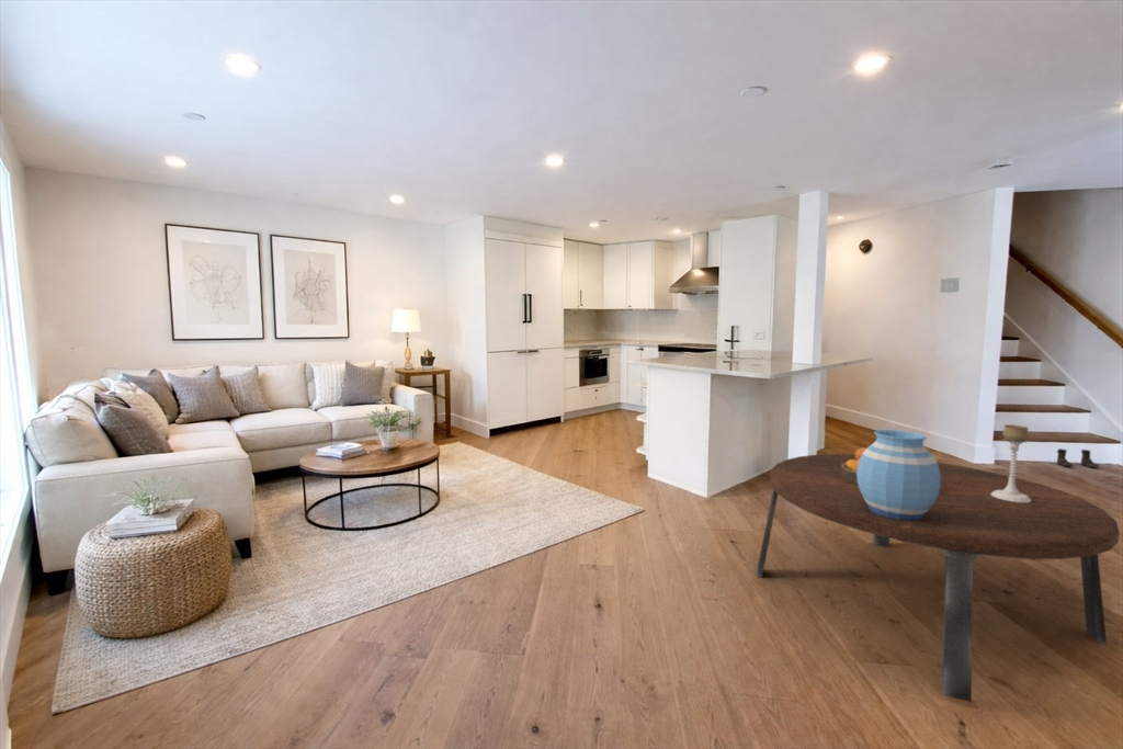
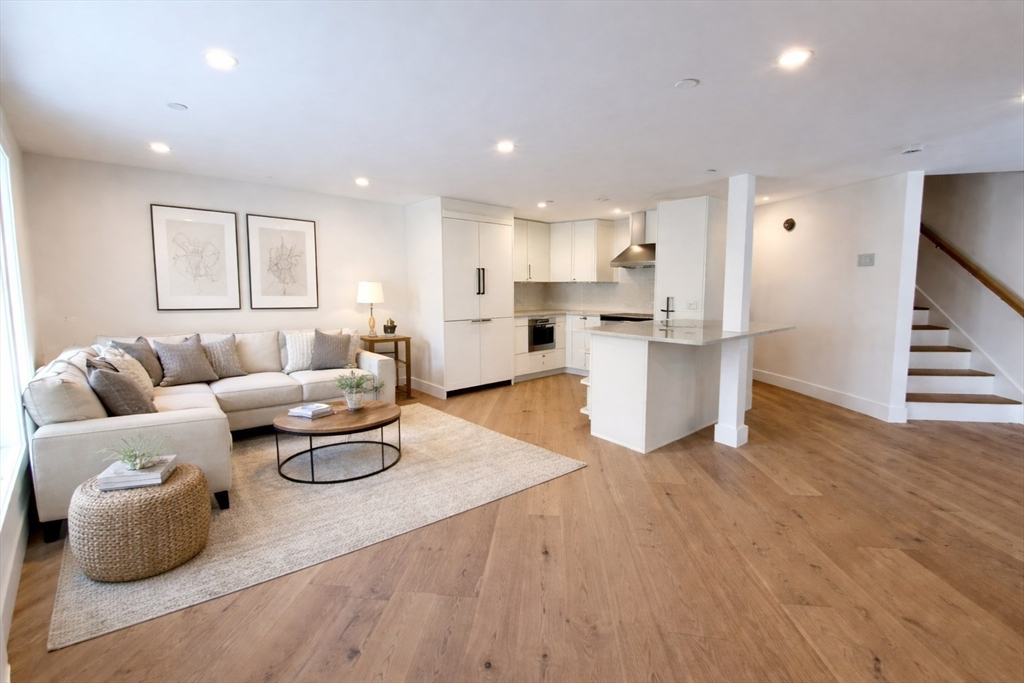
- vase (897, 472)
- boots (1081, 458)
- candle holder (1013, 462)
- dining table (912, 543)
- fruit bowl (865, 449)
